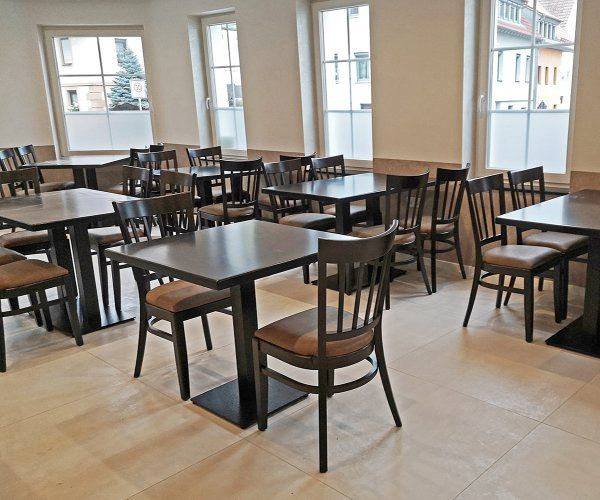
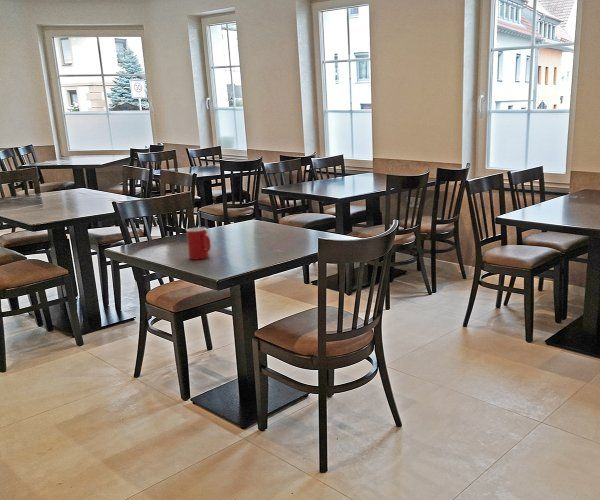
+ cup (199, 244)
